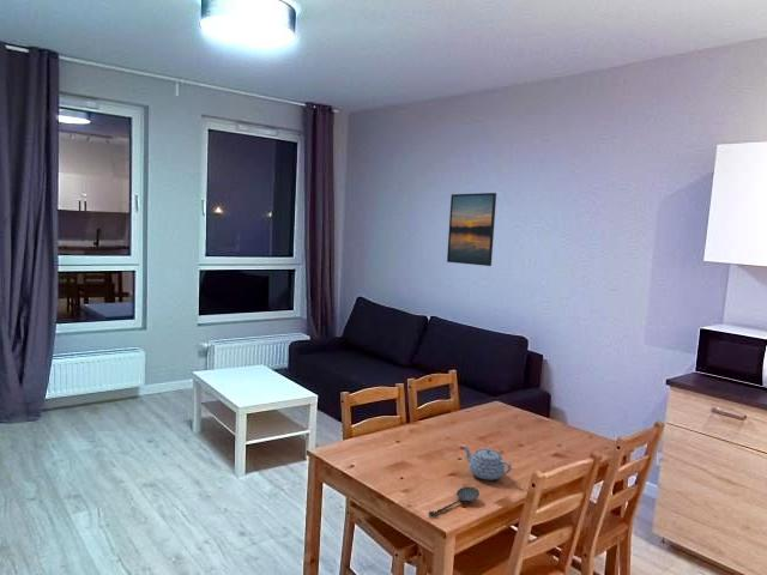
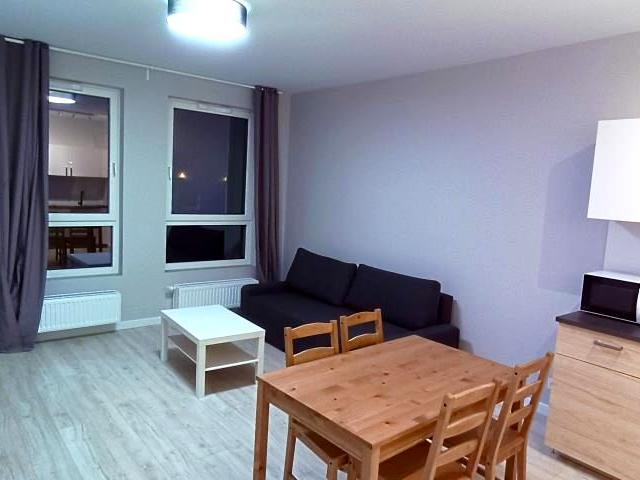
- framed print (470, 229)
- teapot (485, 461)
- spoon (454, 502)
